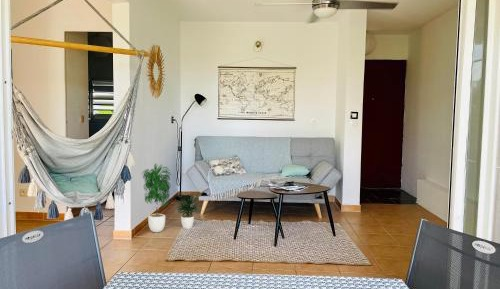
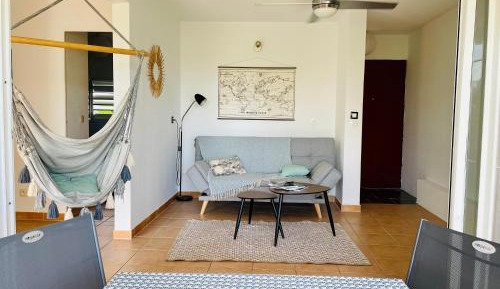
- potted plant (169, 194)
